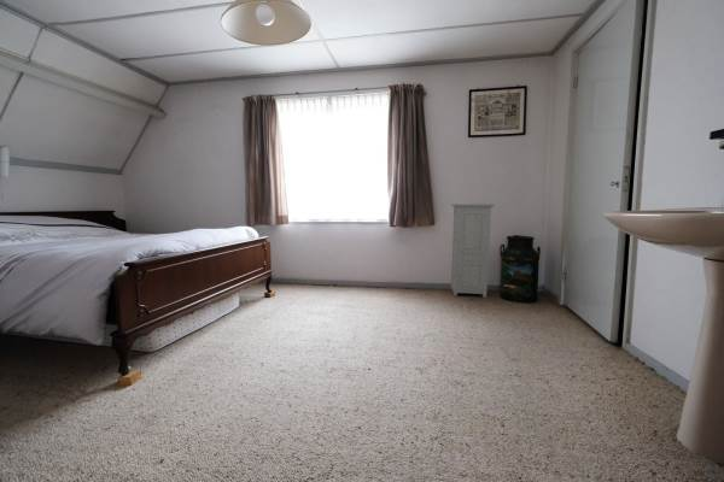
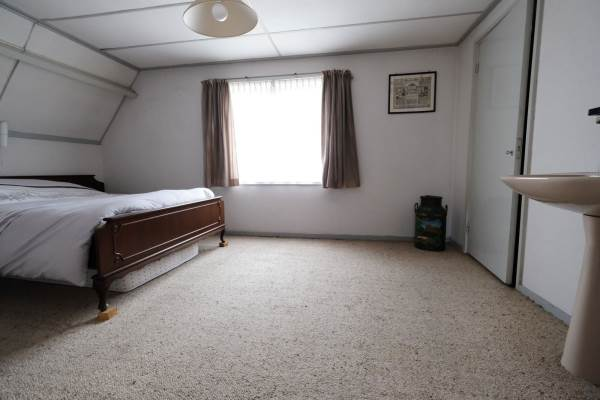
- cabinet (469, 249)
